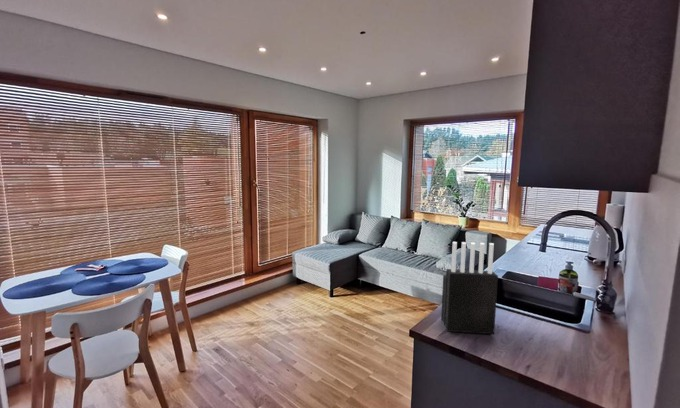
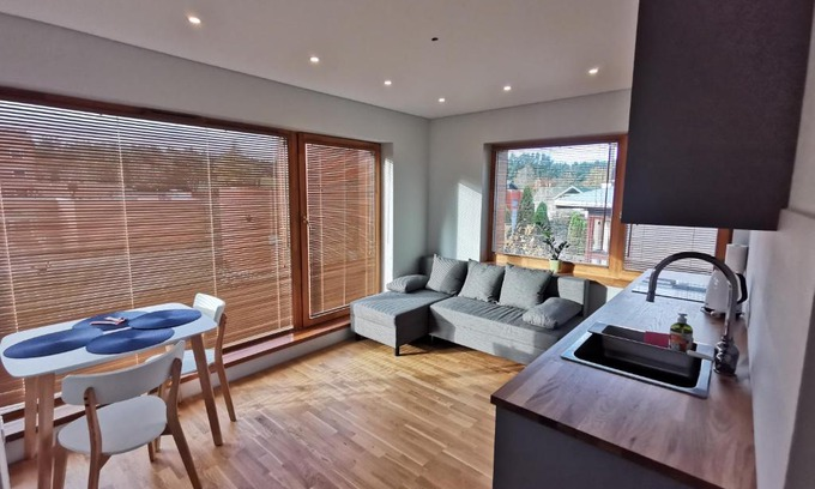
- knife block (467, 283)
